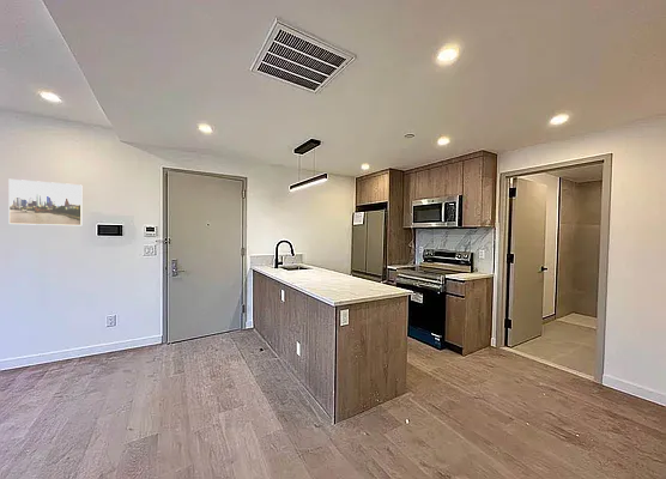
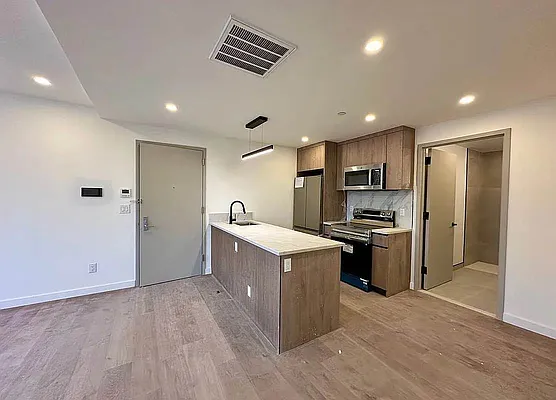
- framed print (47, 204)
